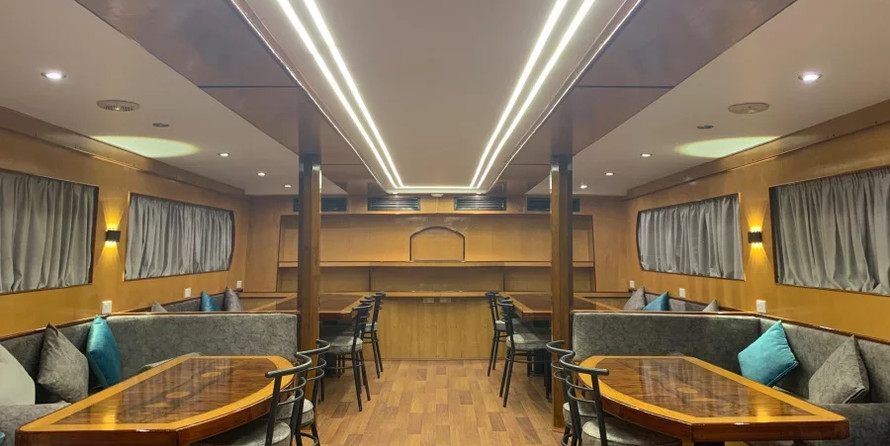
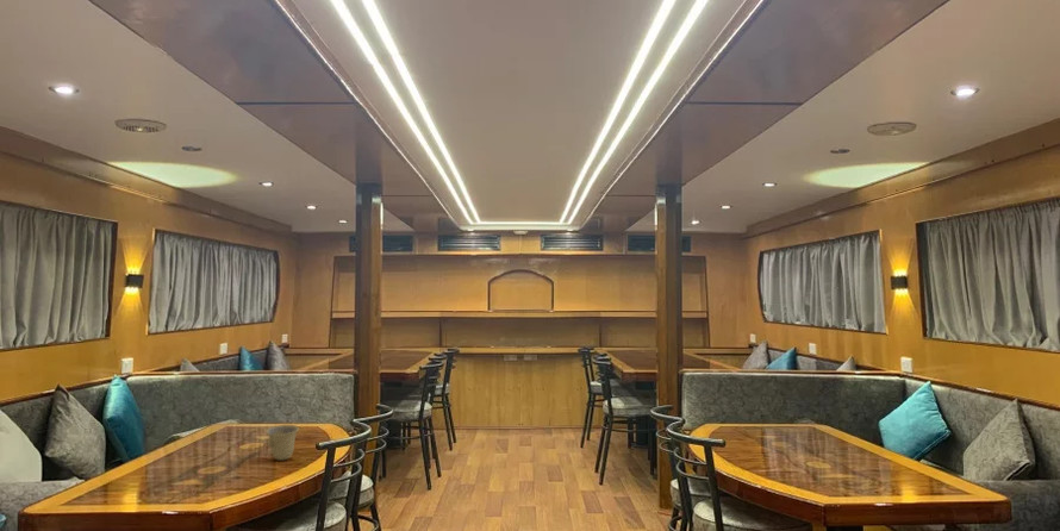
+ cup (281, 443)
